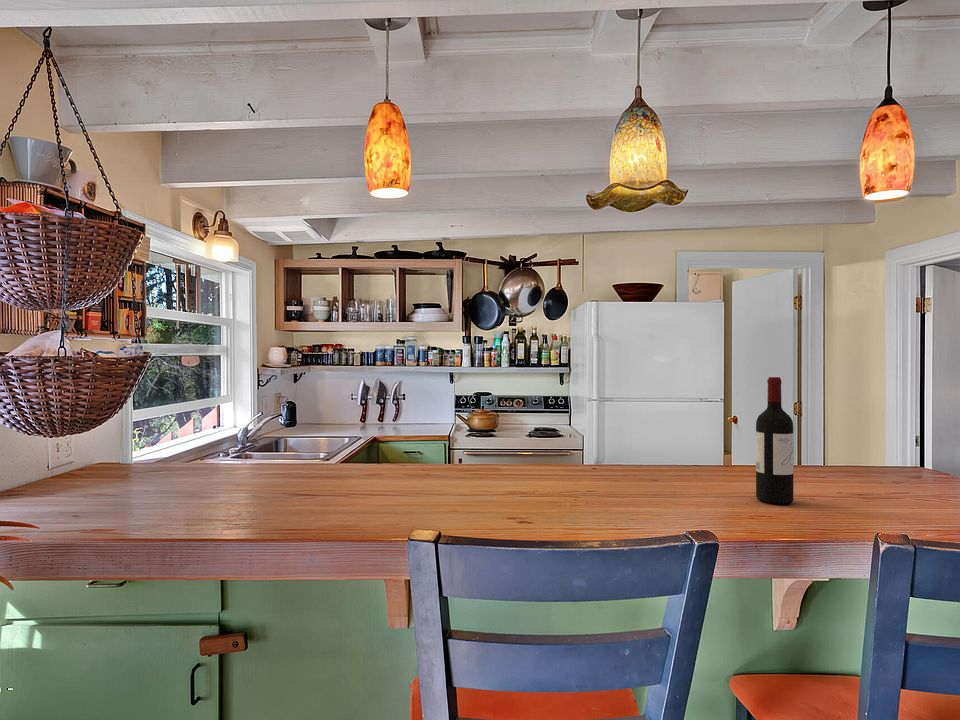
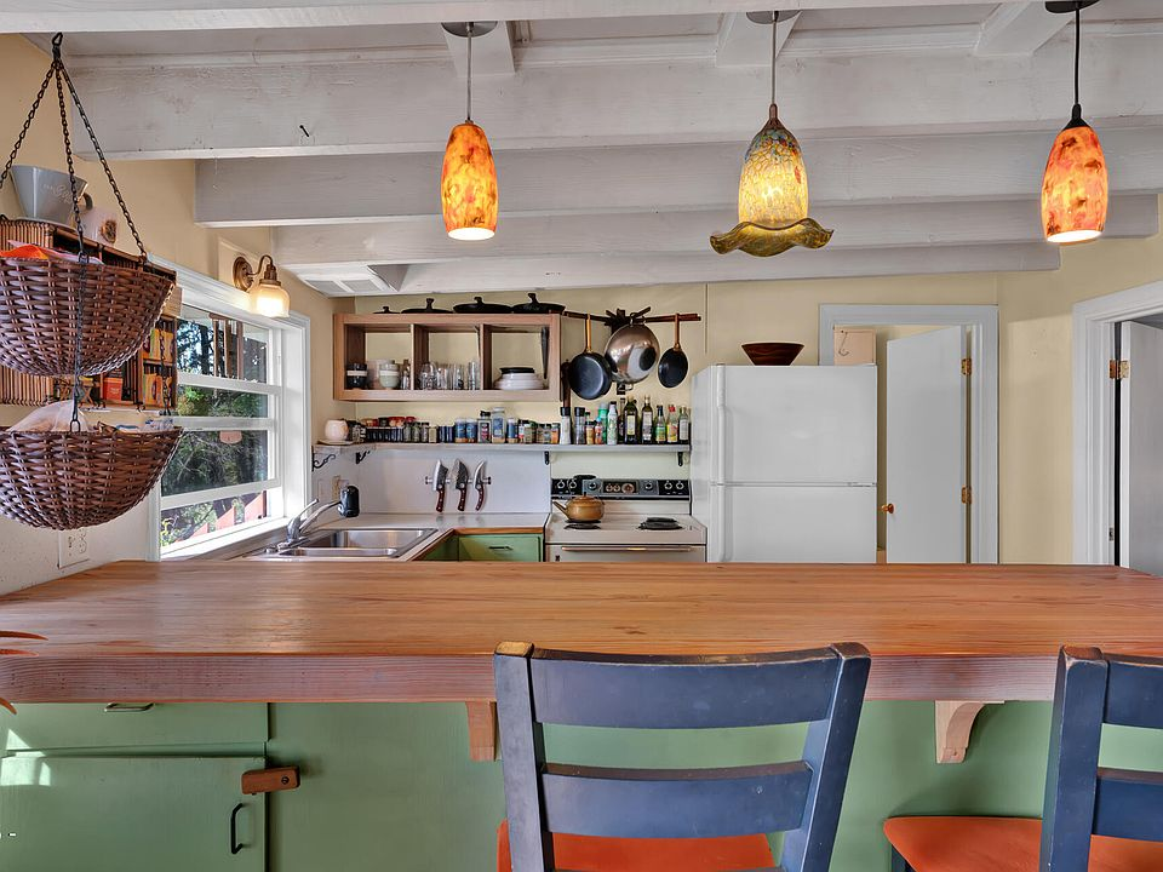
- wine bottle (774, 438)
